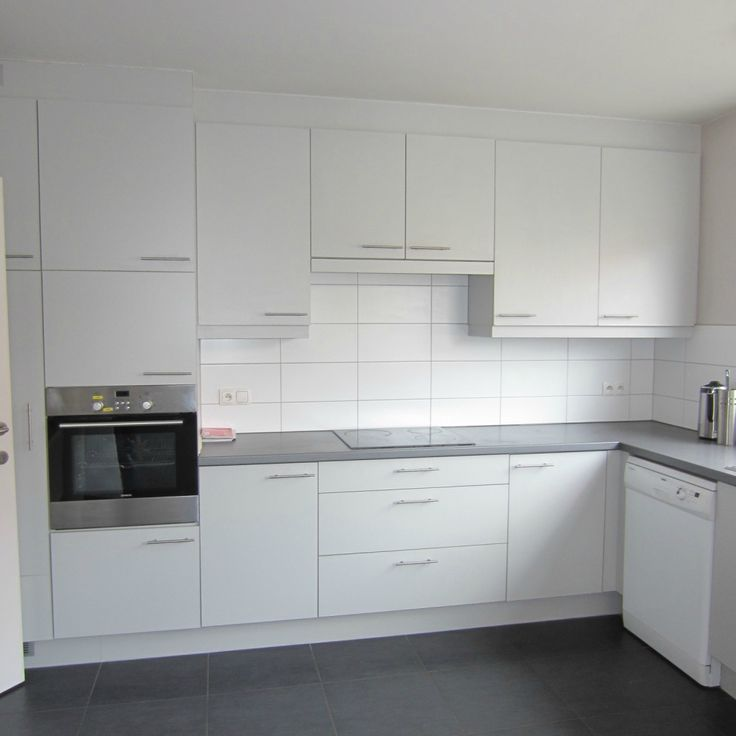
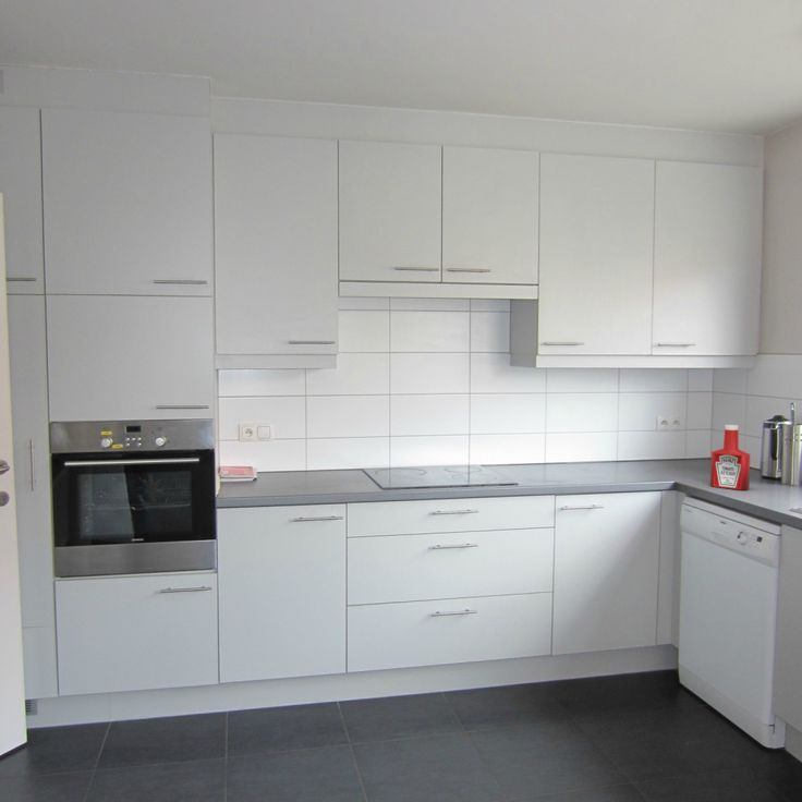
+ soap bottle (730, 455)
